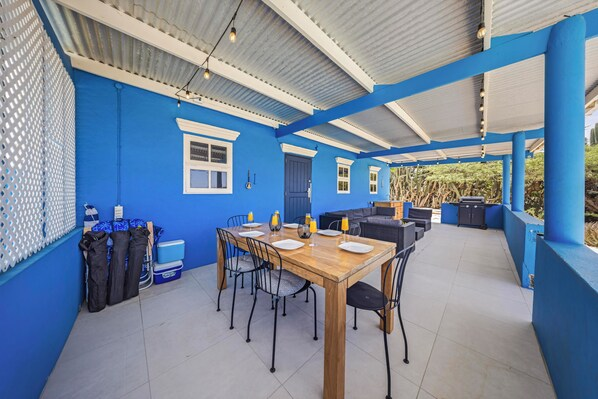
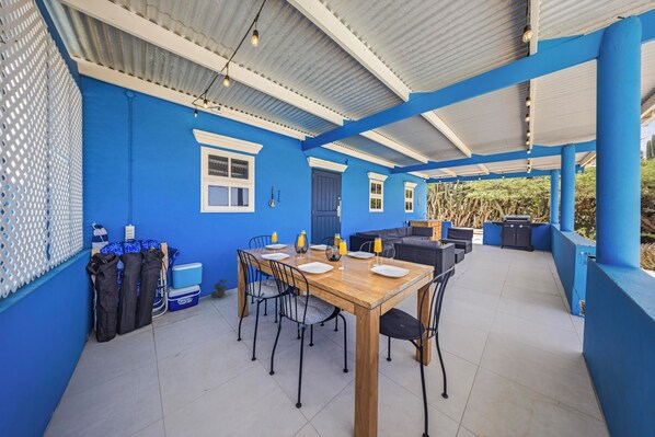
+ potted plant (219, 287)
